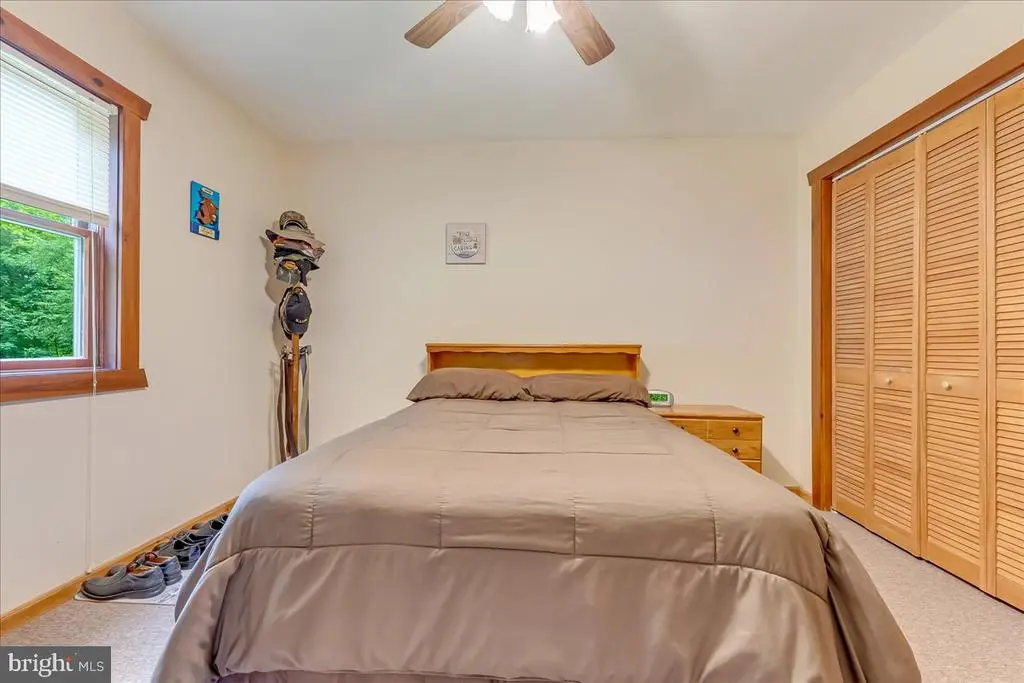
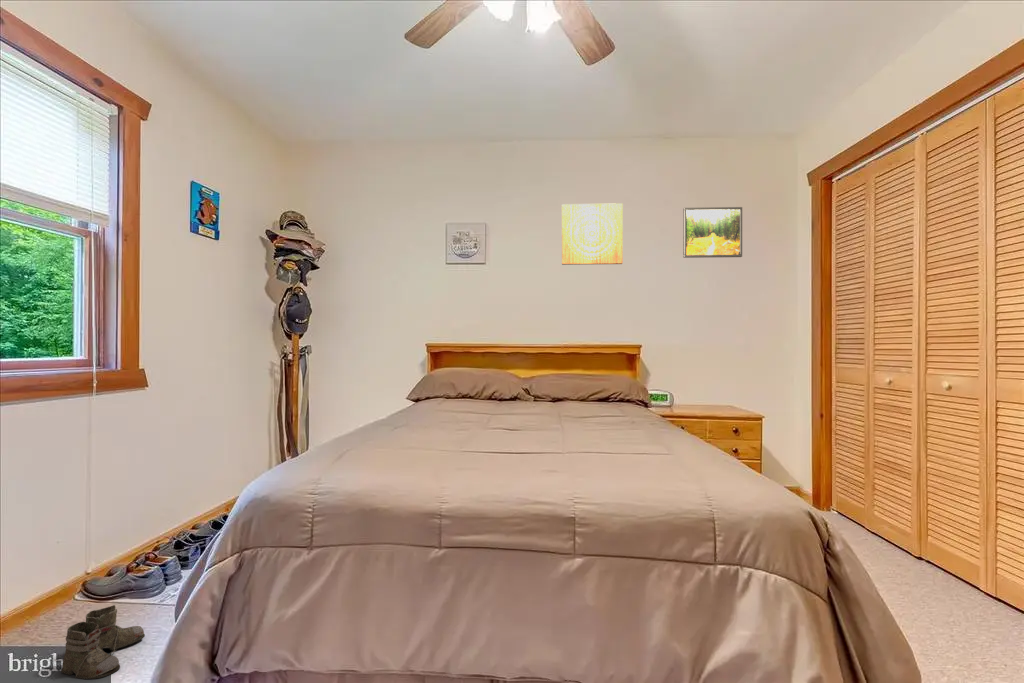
+ wall art (592, 234)
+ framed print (712, 232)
+ boots (102, 638)
